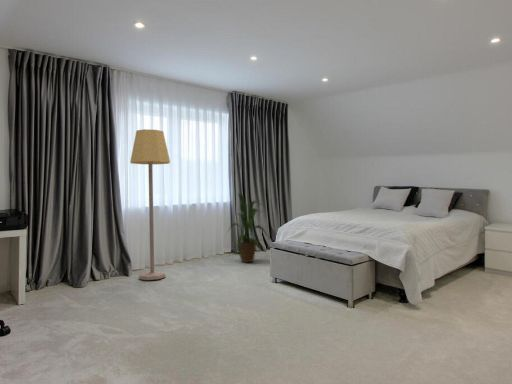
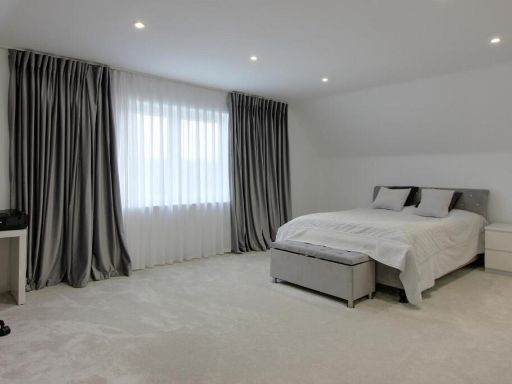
- house plant (251, 227)
- lamp (151, 204)
